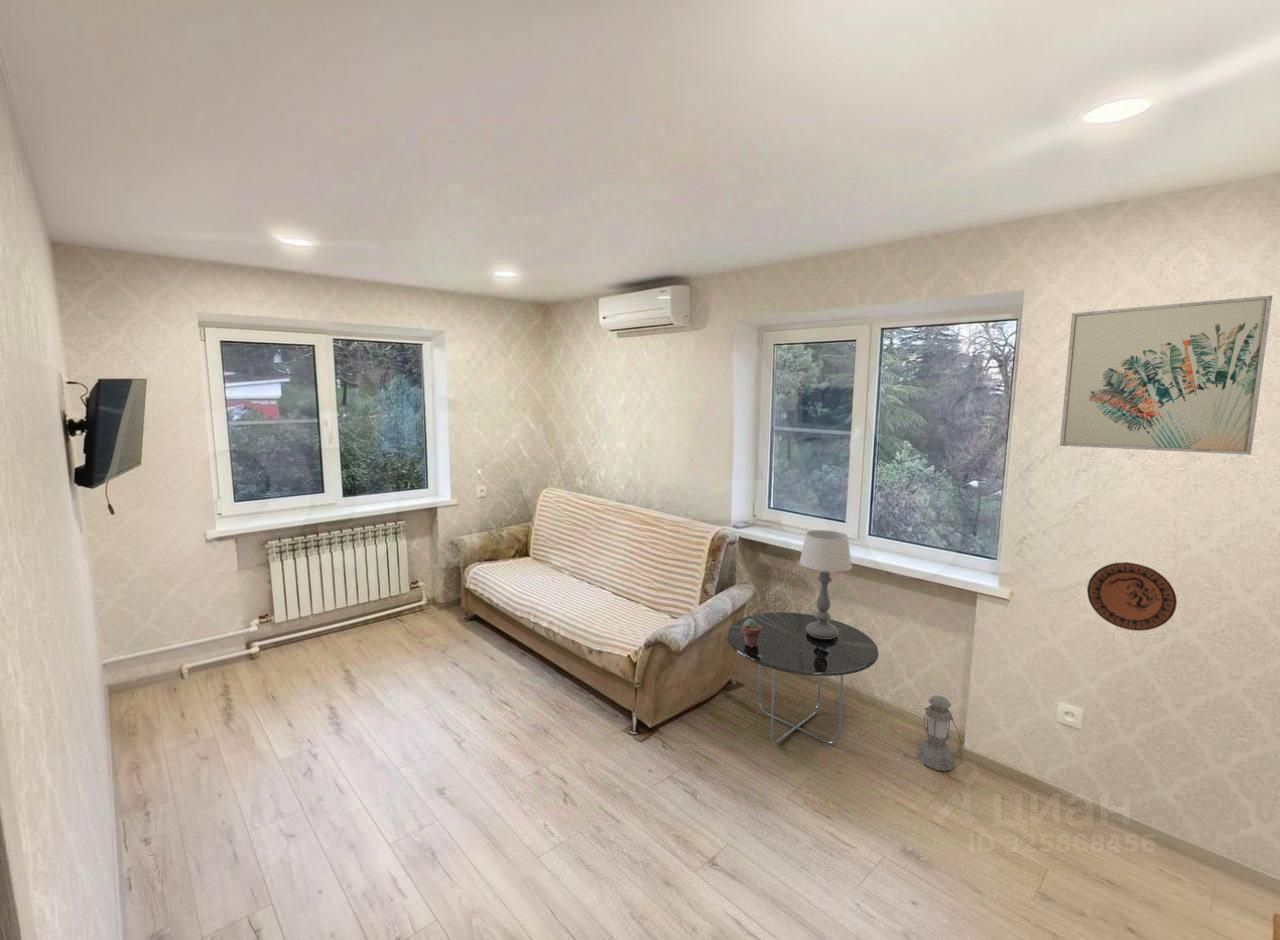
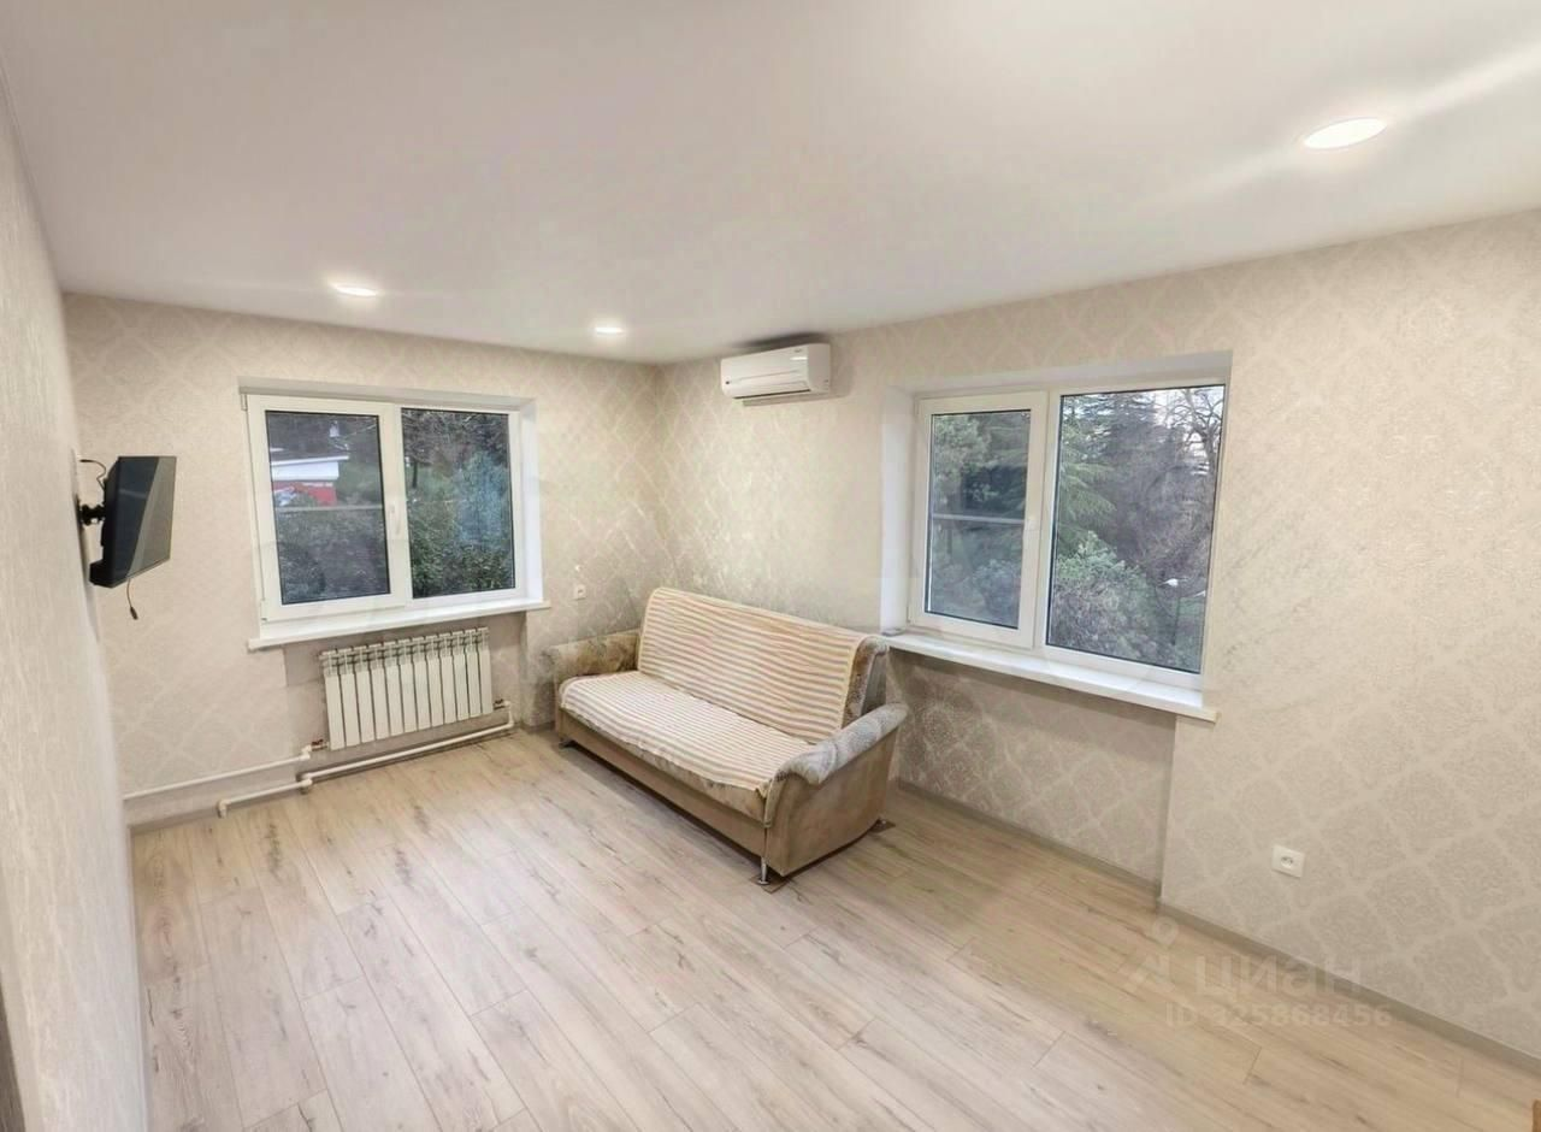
- side table (801, 674)
- lantern (938, 728)
- table lamp (824, 584)
- decorative plate (1130, 596)
- wall art (1155, 378)
- potted succulent (751, 631)
